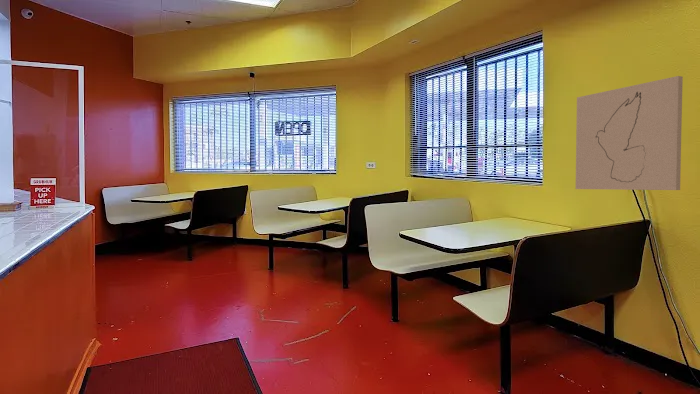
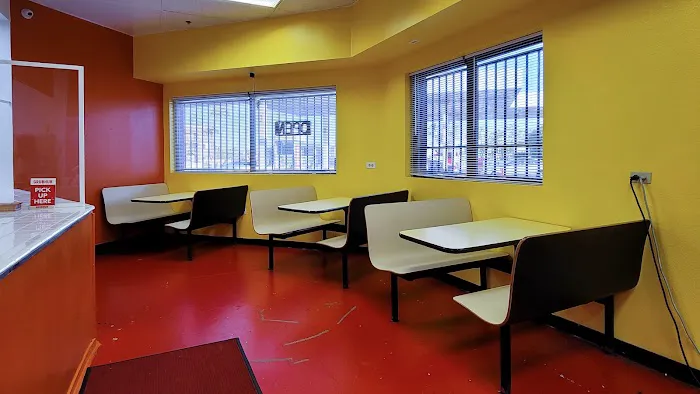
- wall art (623, 139)
